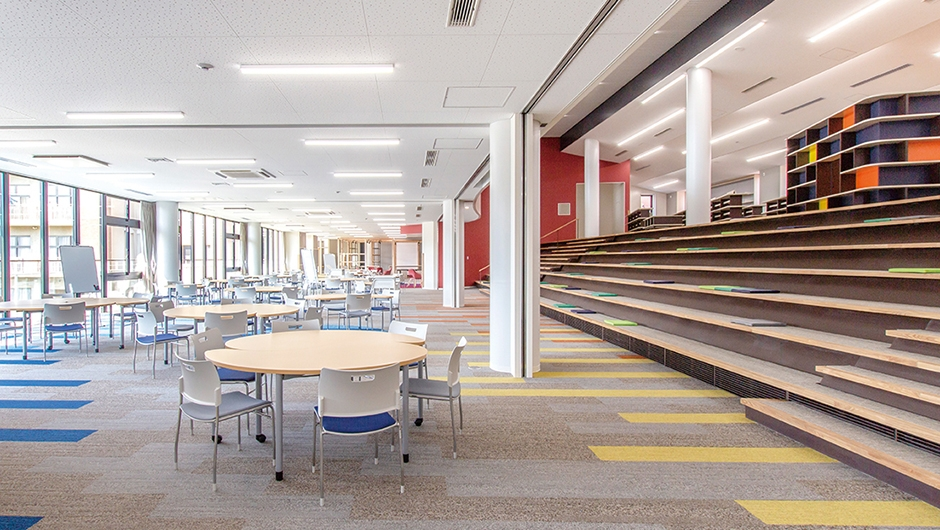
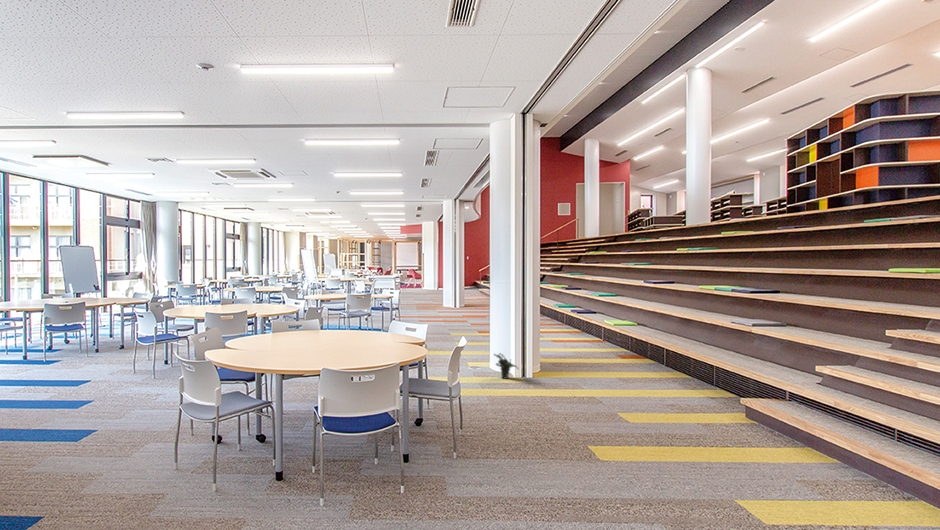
+ potted plant (504, 366)
